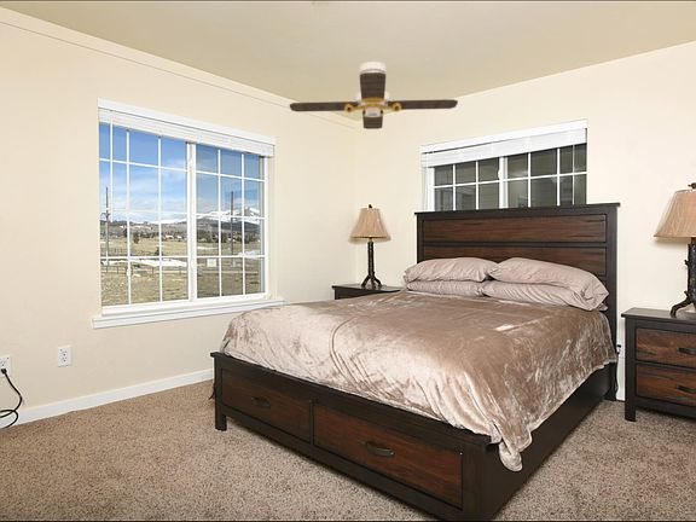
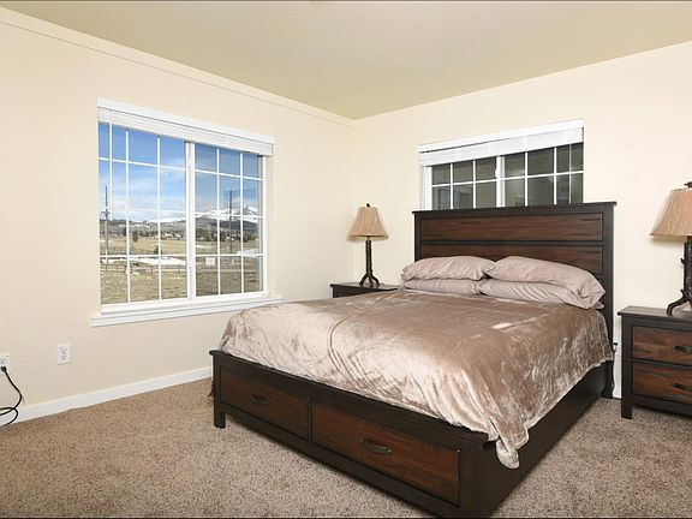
- ceiling fan (372, 91)
